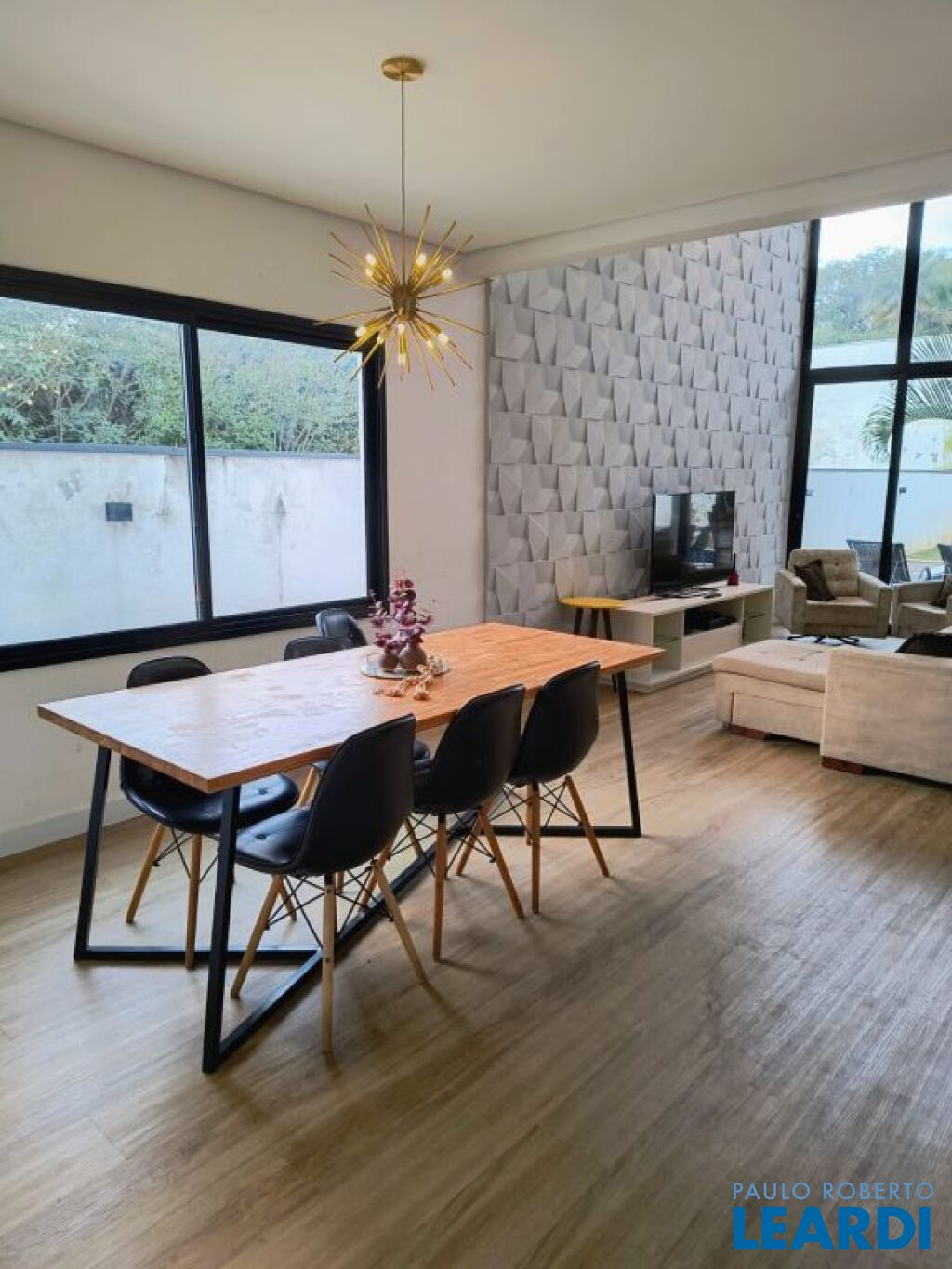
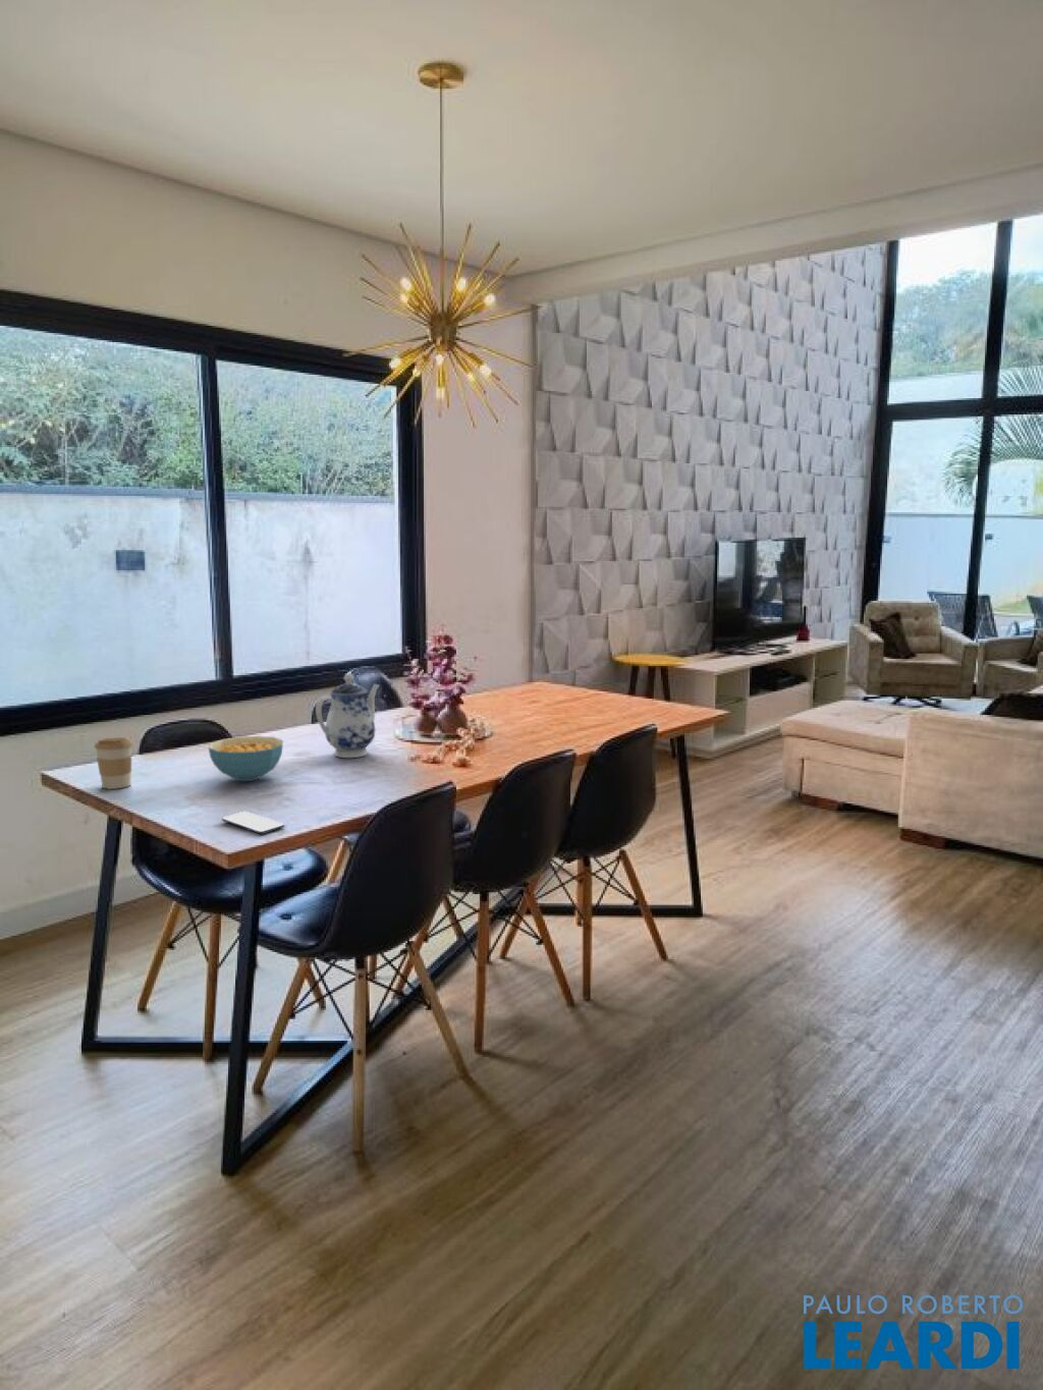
+ smartphone (253, 822)
+ teapot (349, 714)
+ cereal bowl (247, 760)
+ coffee cup (114, 760)
